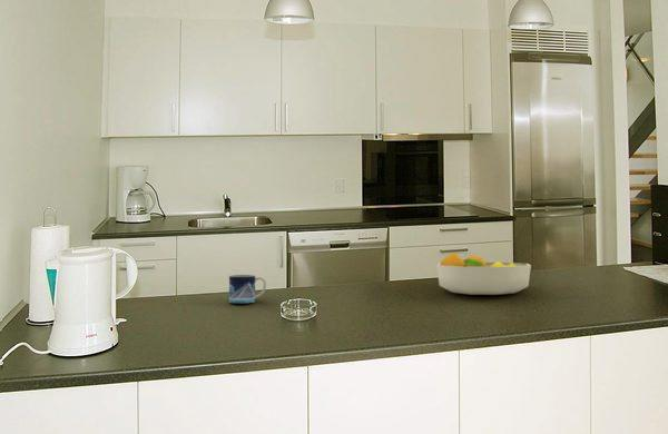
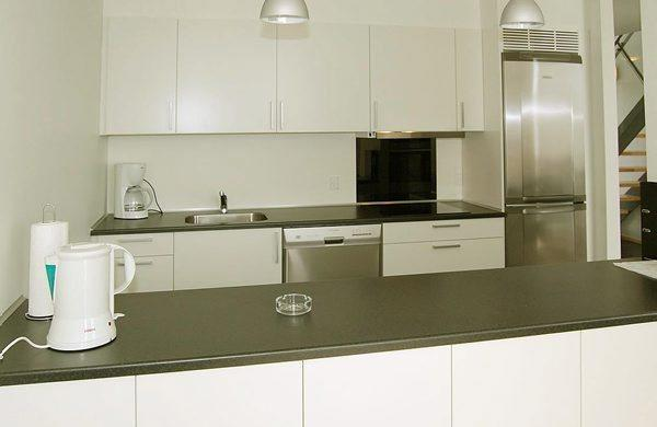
- mug (247, 288)
- fruit bowl (483, 272)
